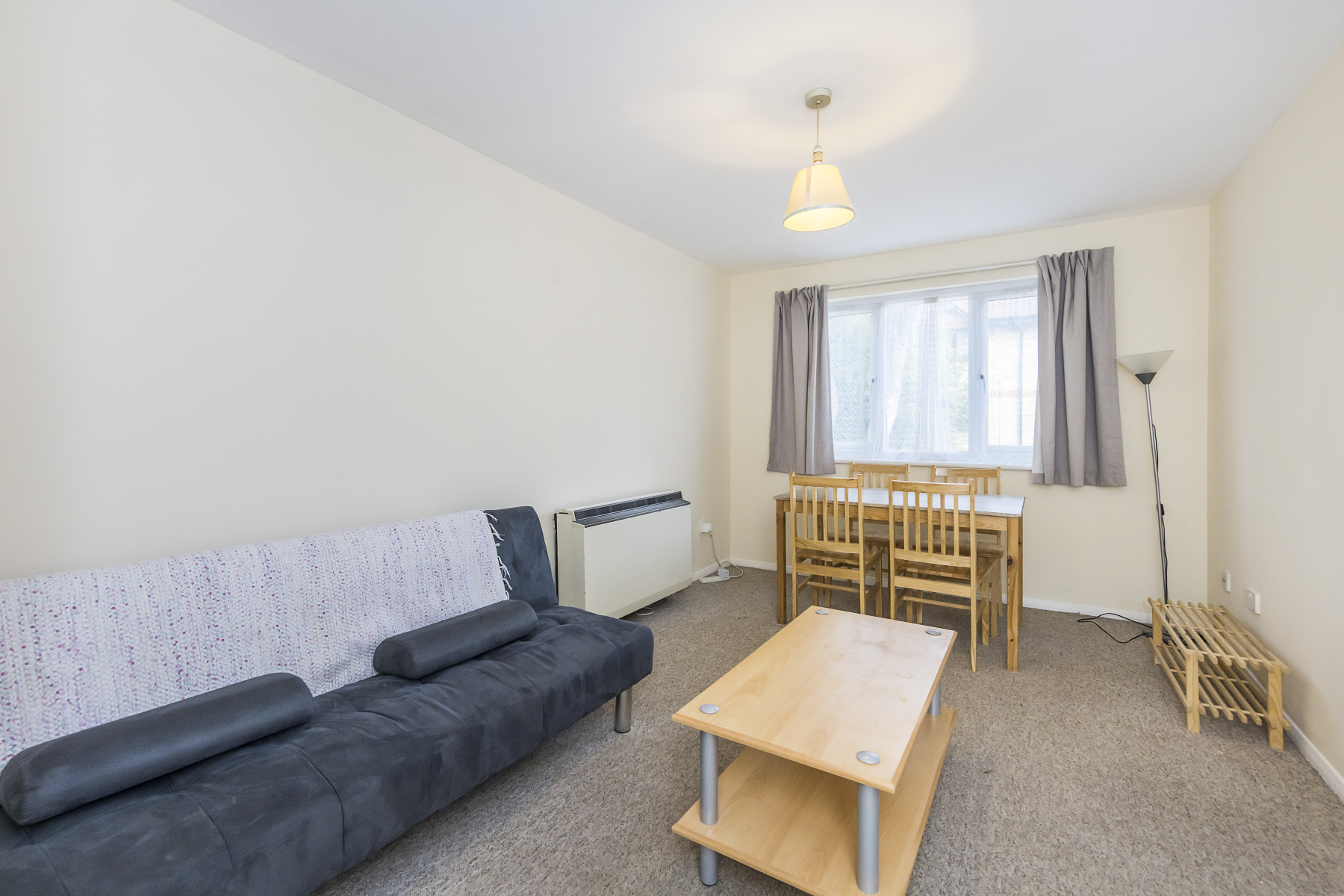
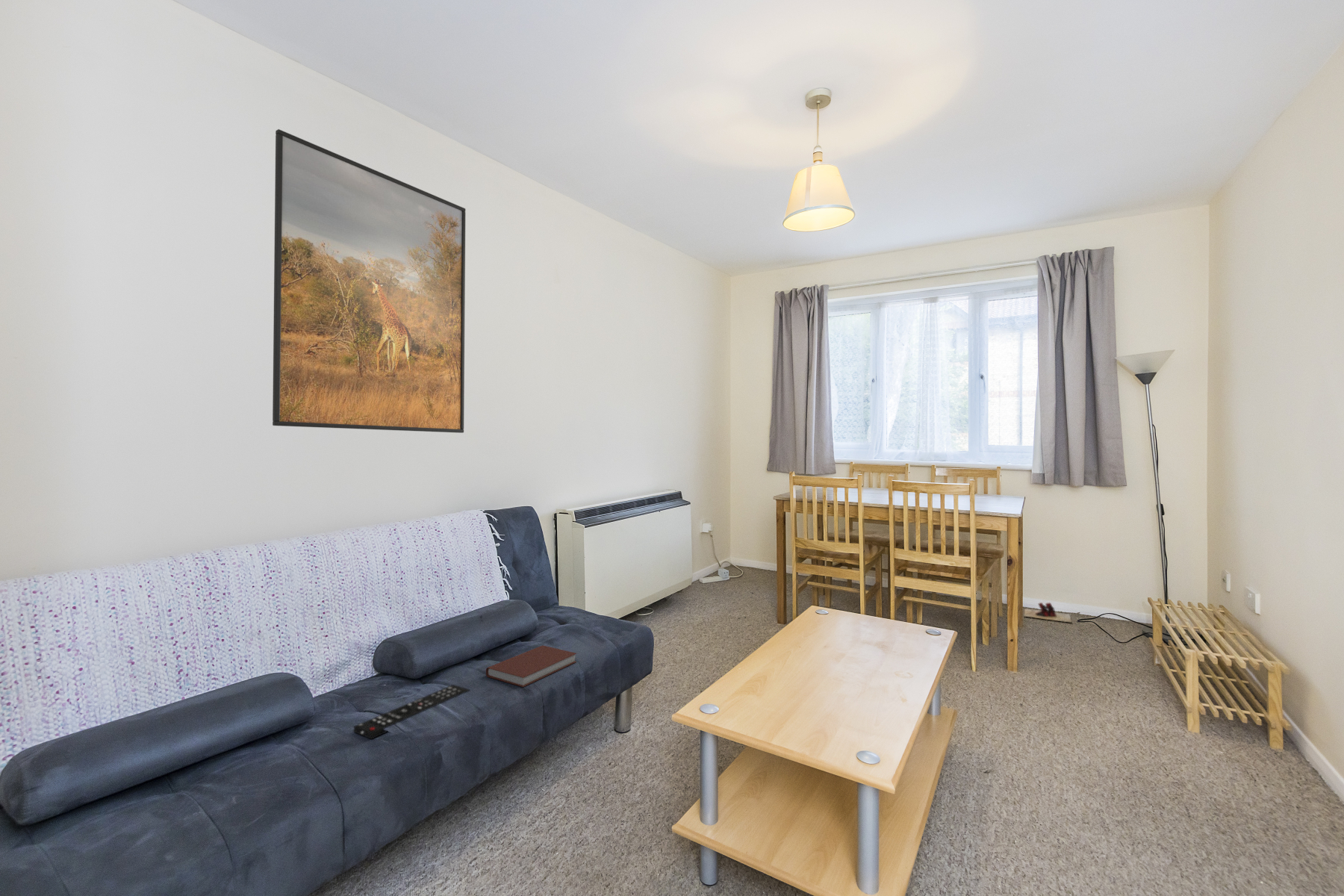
+ book (532, 664)
+ remote control (415, 709)
+ slippers (1047, 609)
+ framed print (382, 302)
